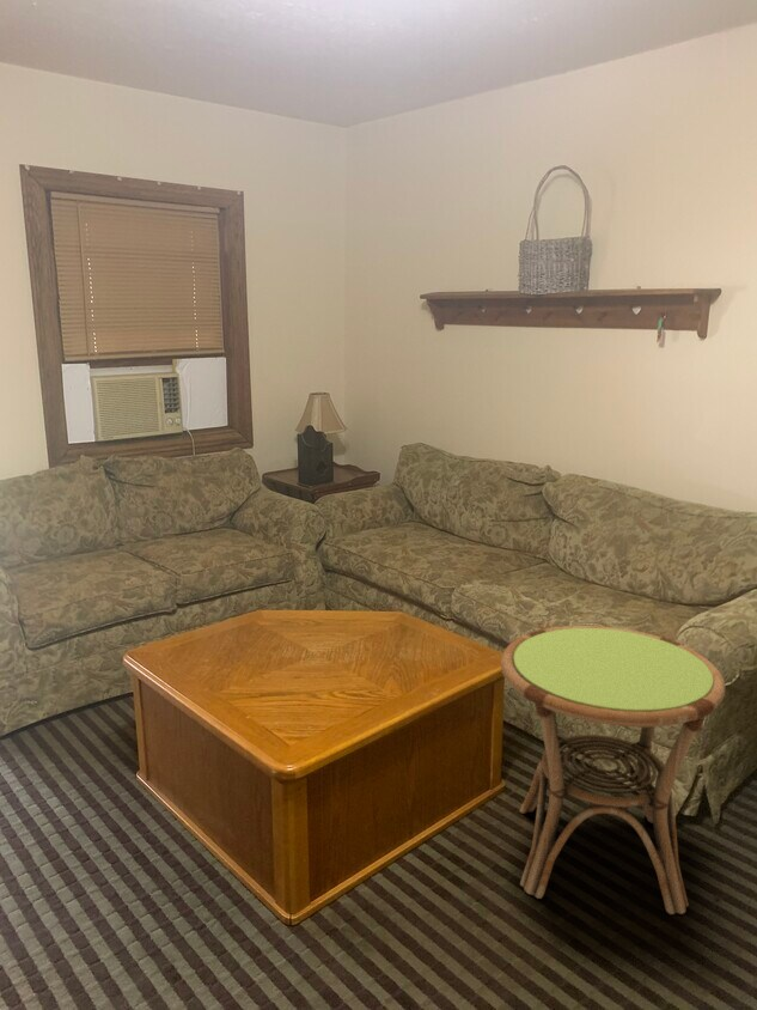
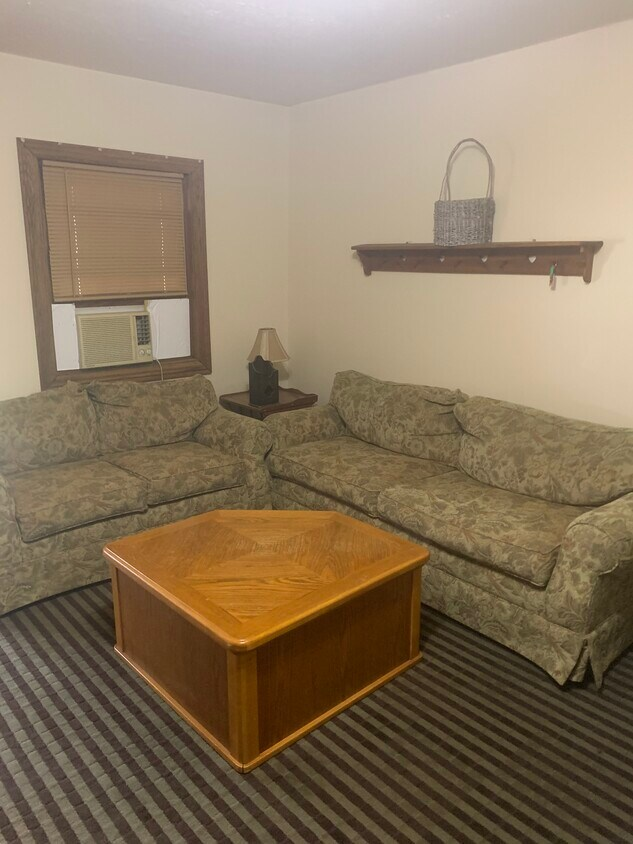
- side table (604, 759)
